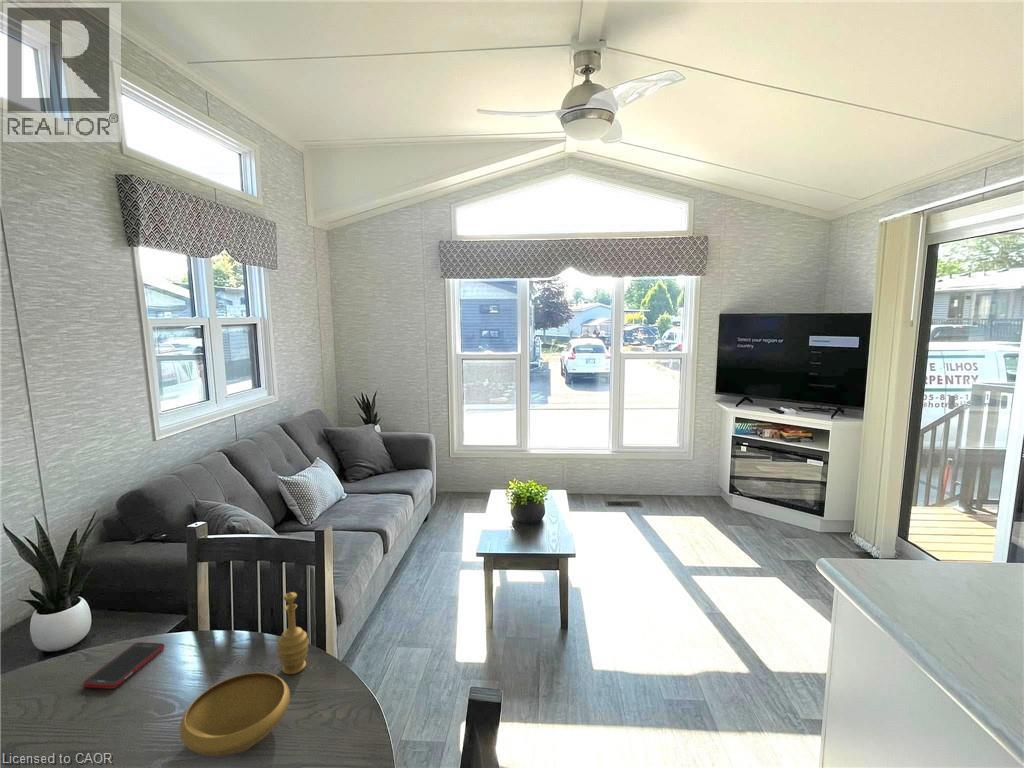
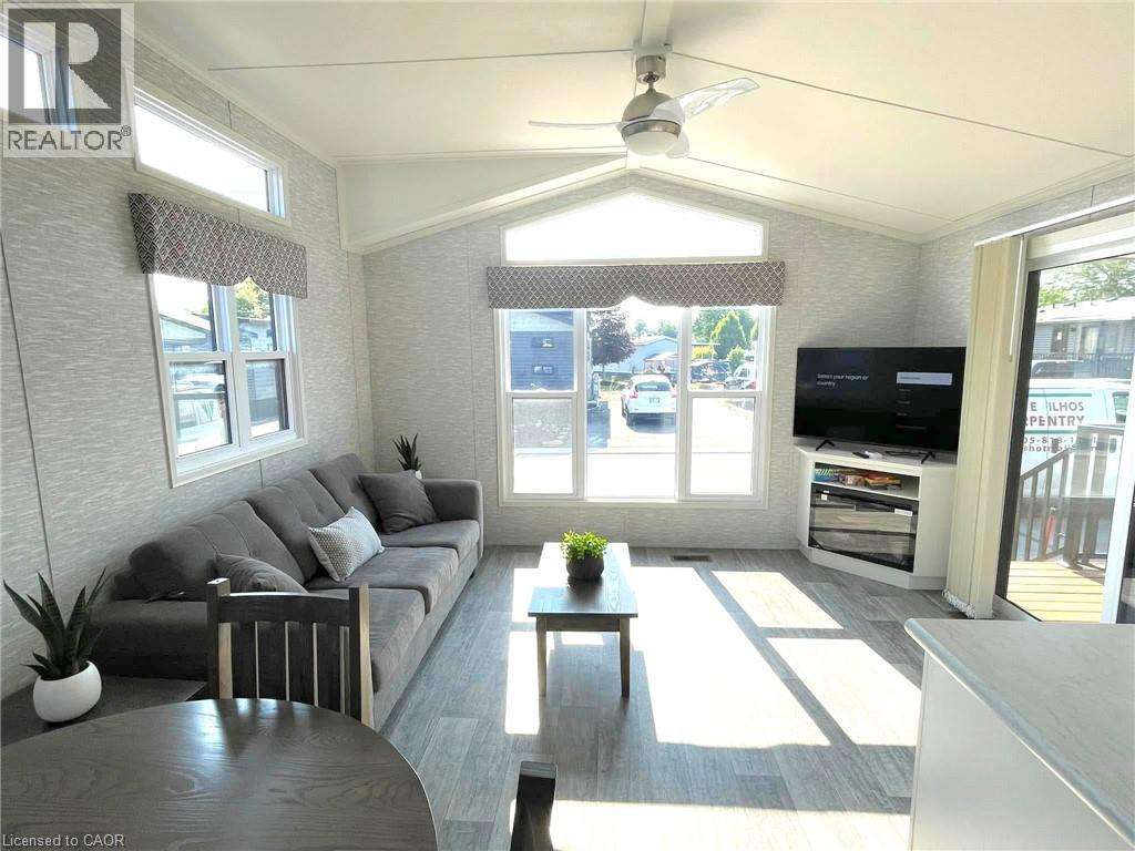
- cell phone (126, 664)
- decorative bowl (257, 673)
